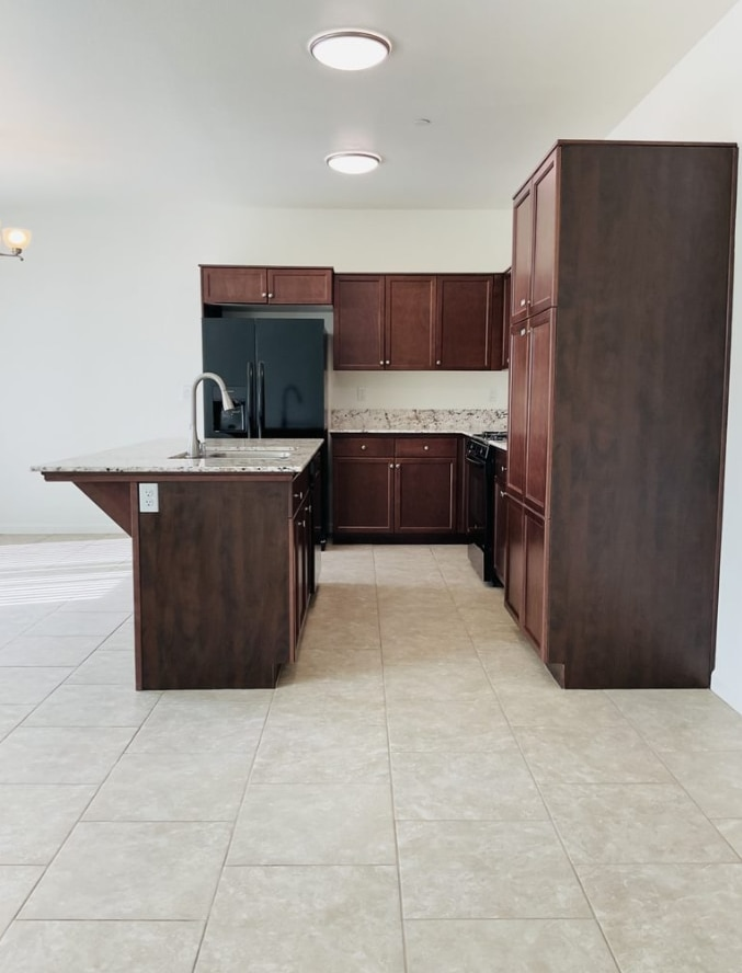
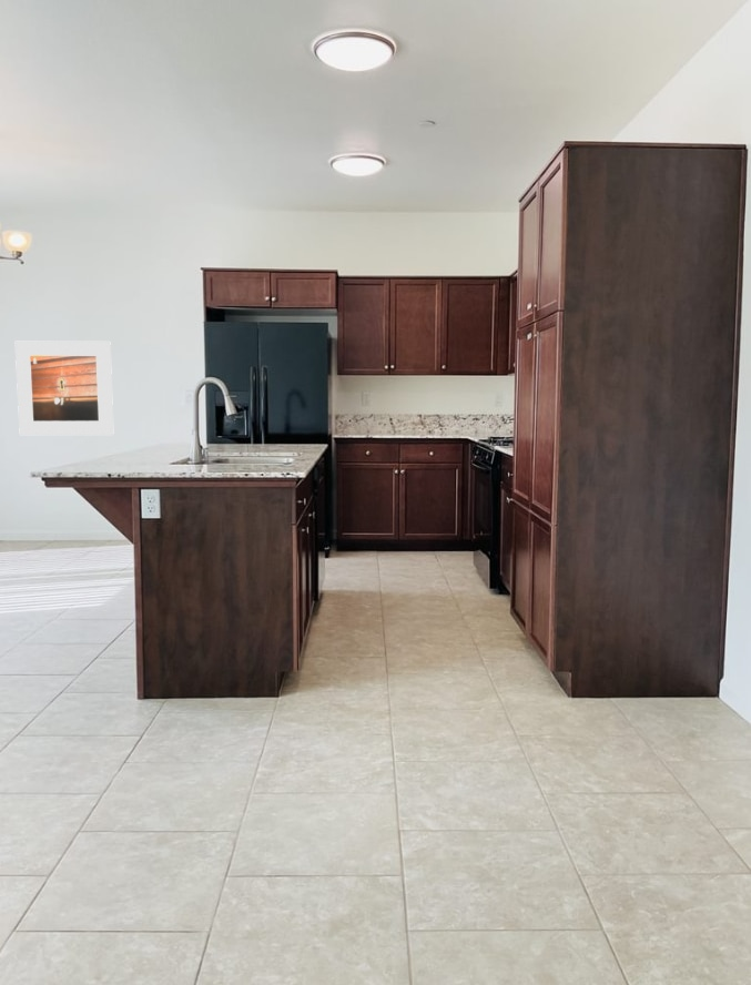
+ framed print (64, 388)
